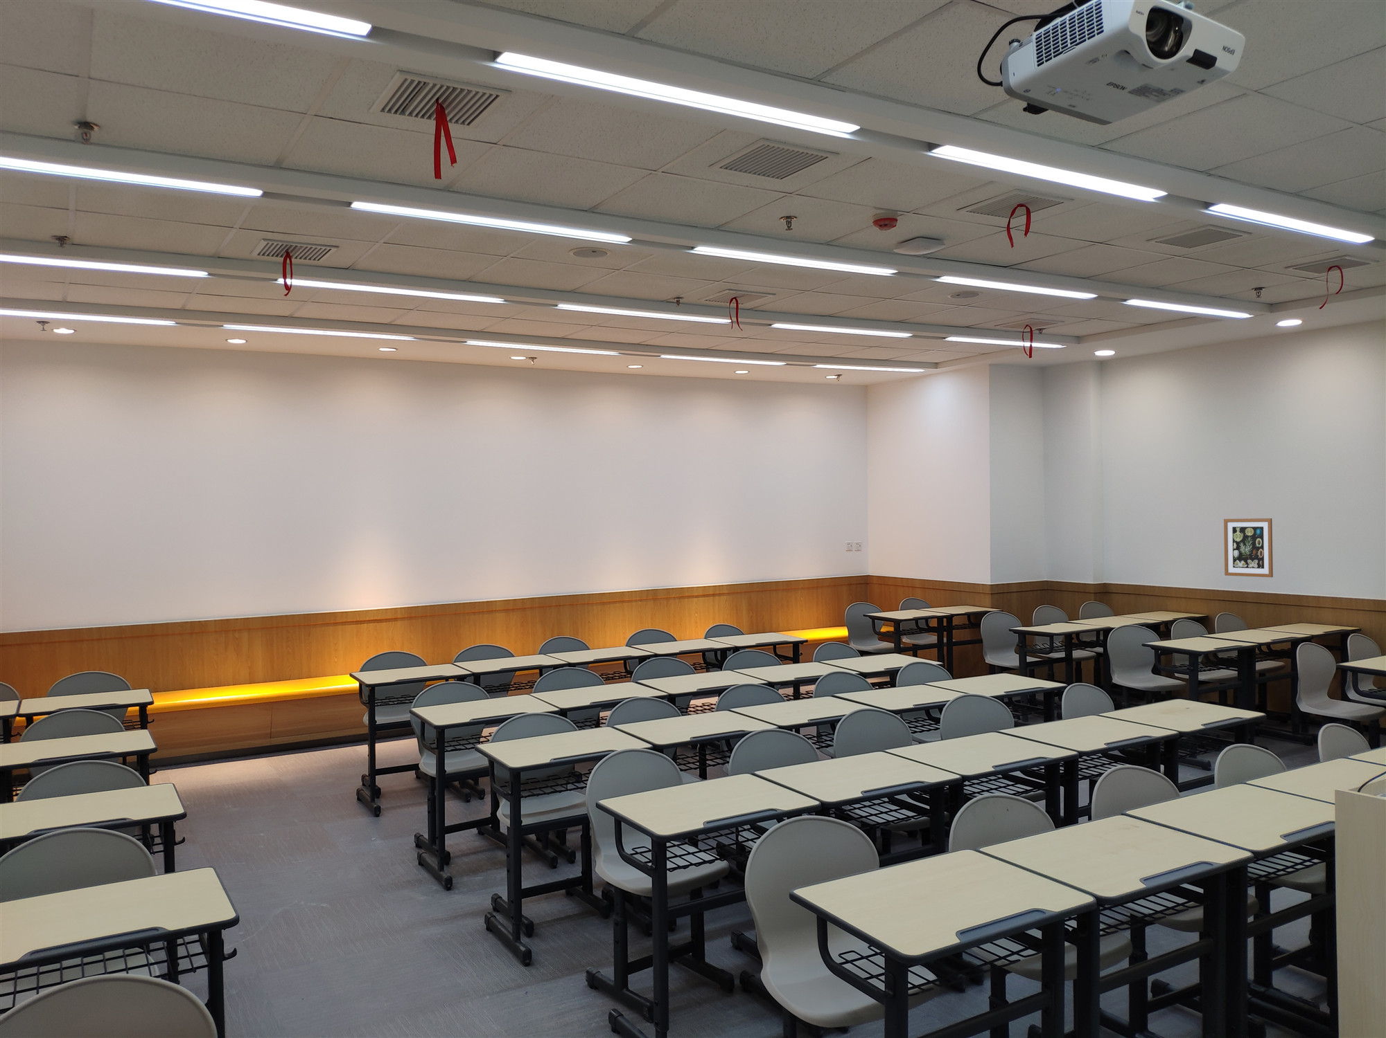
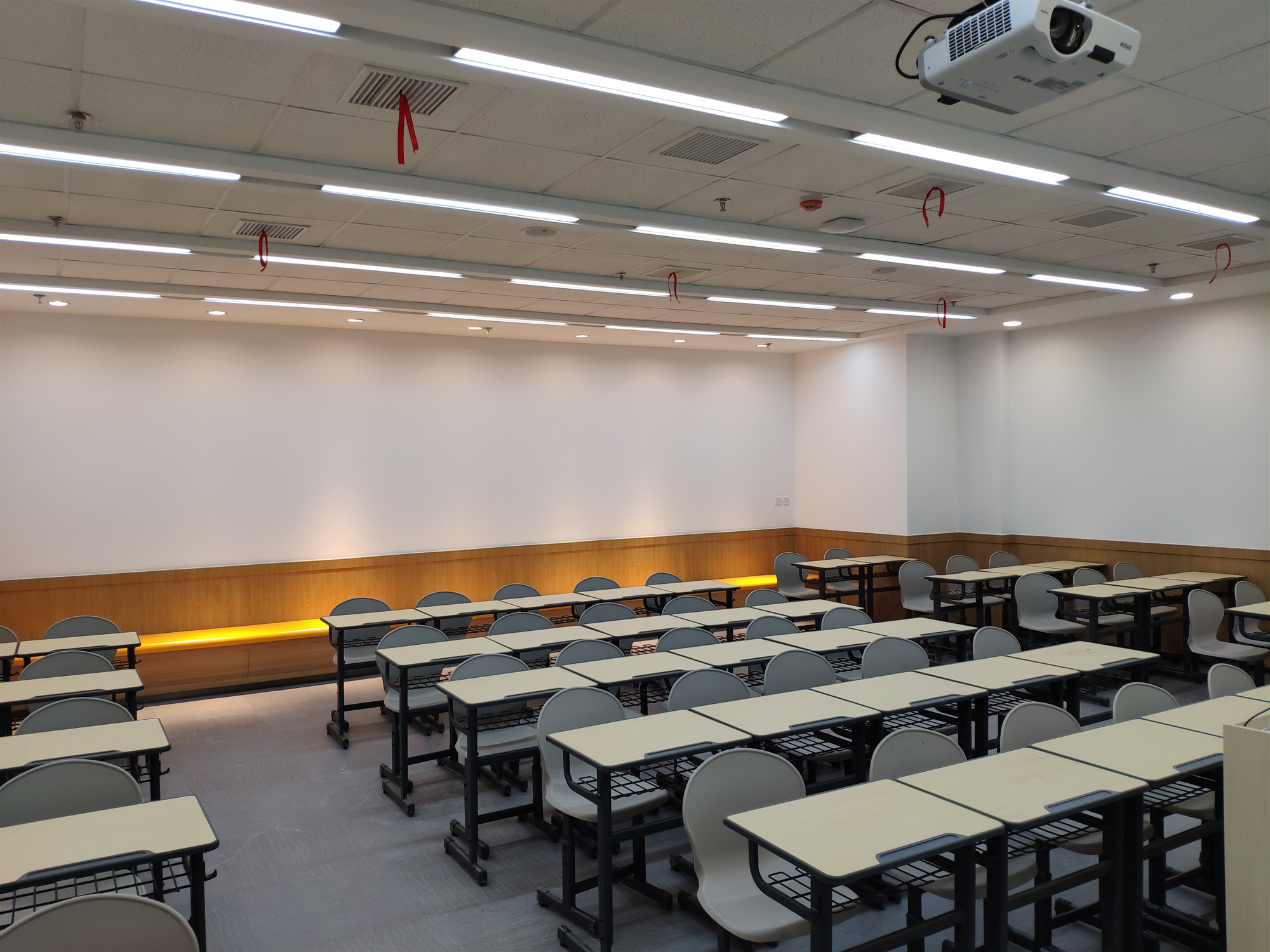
- wall art (1247, 547)
